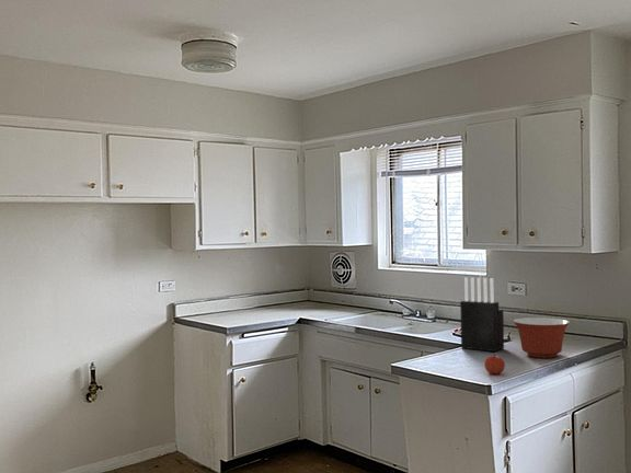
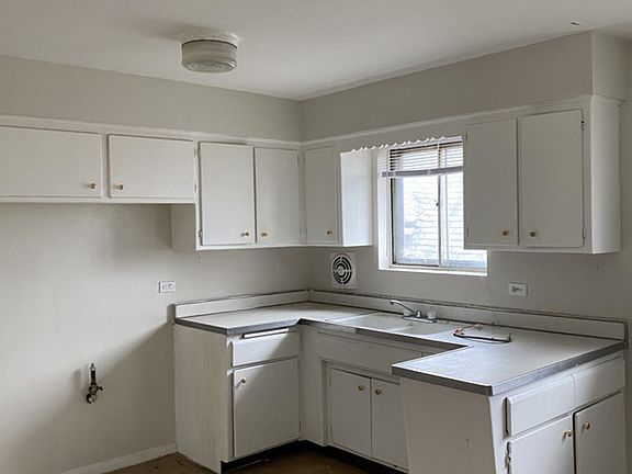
- mixing bowl (541, 337)
- apple (494, 364)
- knife block (482, 312)
